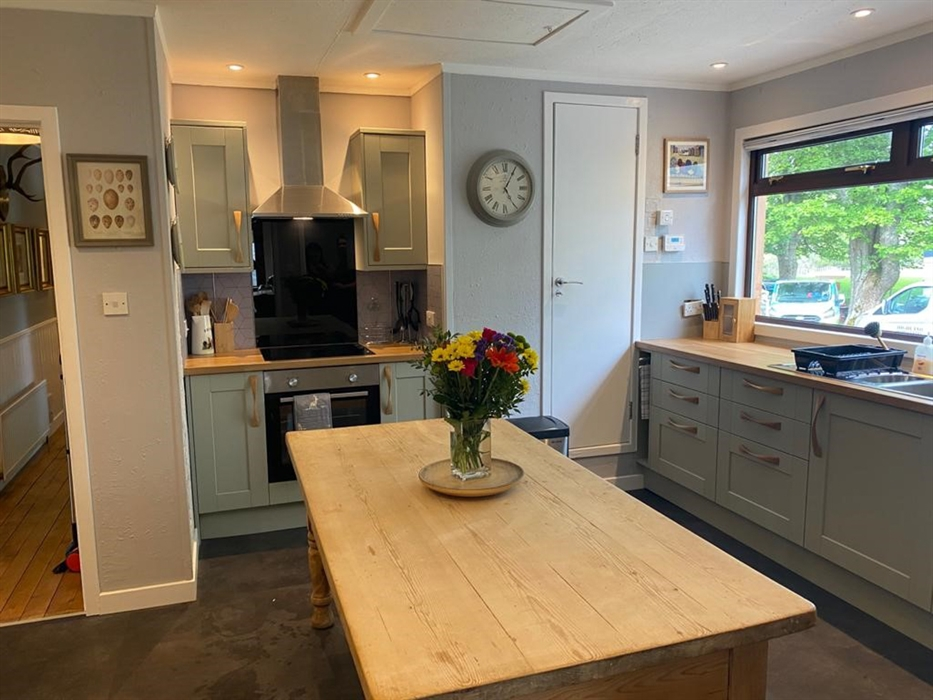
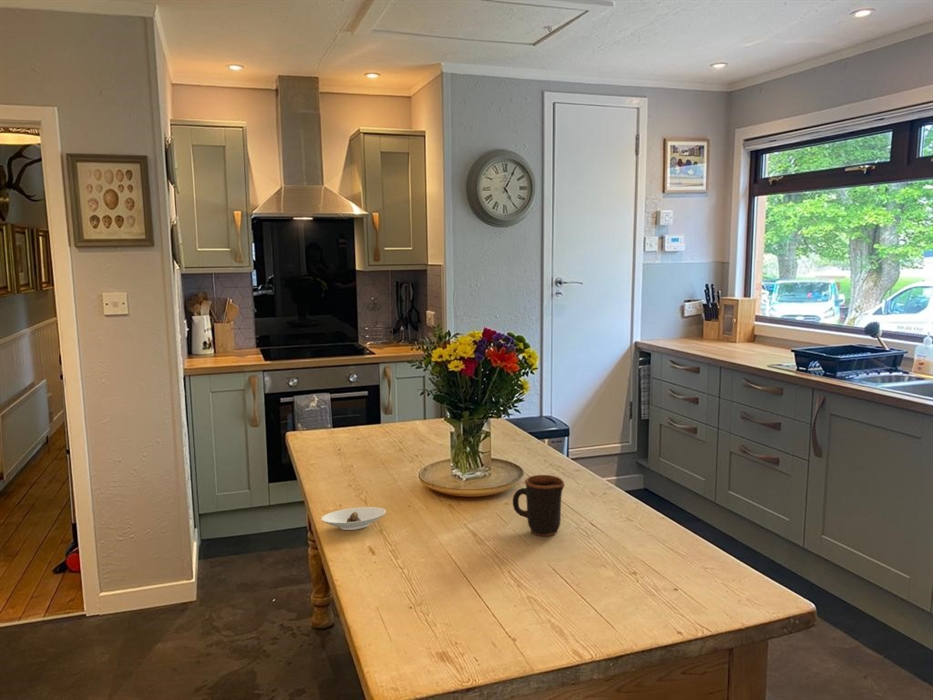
+ mug (537, 504)
+ saucer (354, 519)
